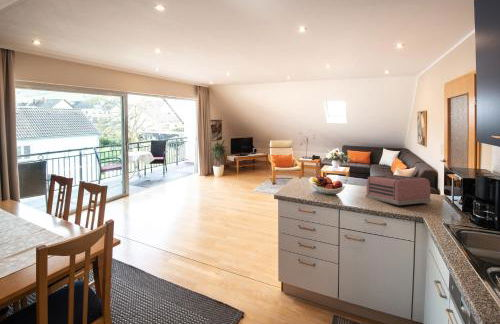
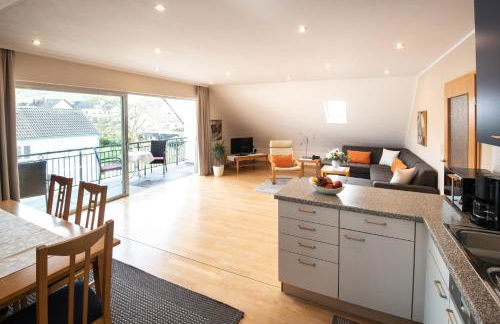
- toaster (394, 188)
